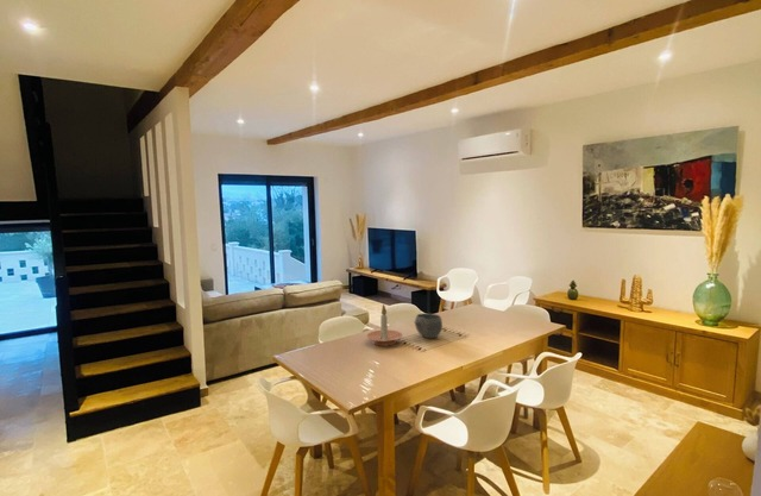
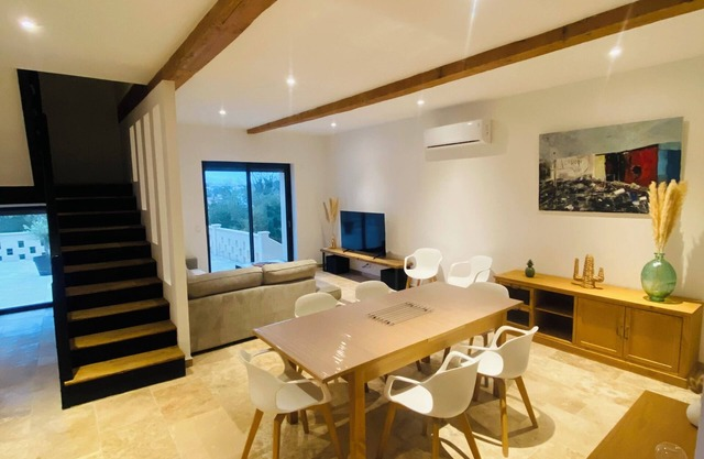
- bowl (428, 325)
- candle holder (384, 322)
